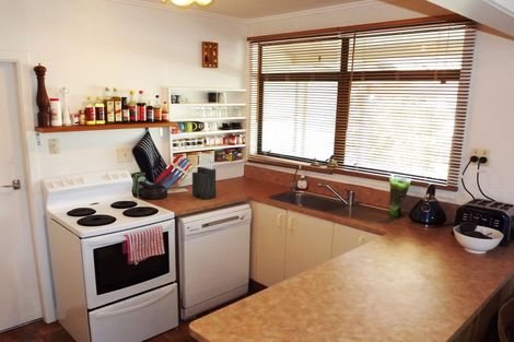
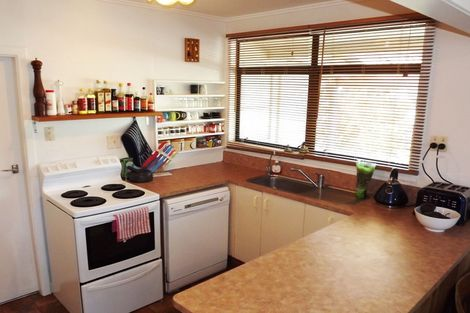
- knife block (202, 175)
